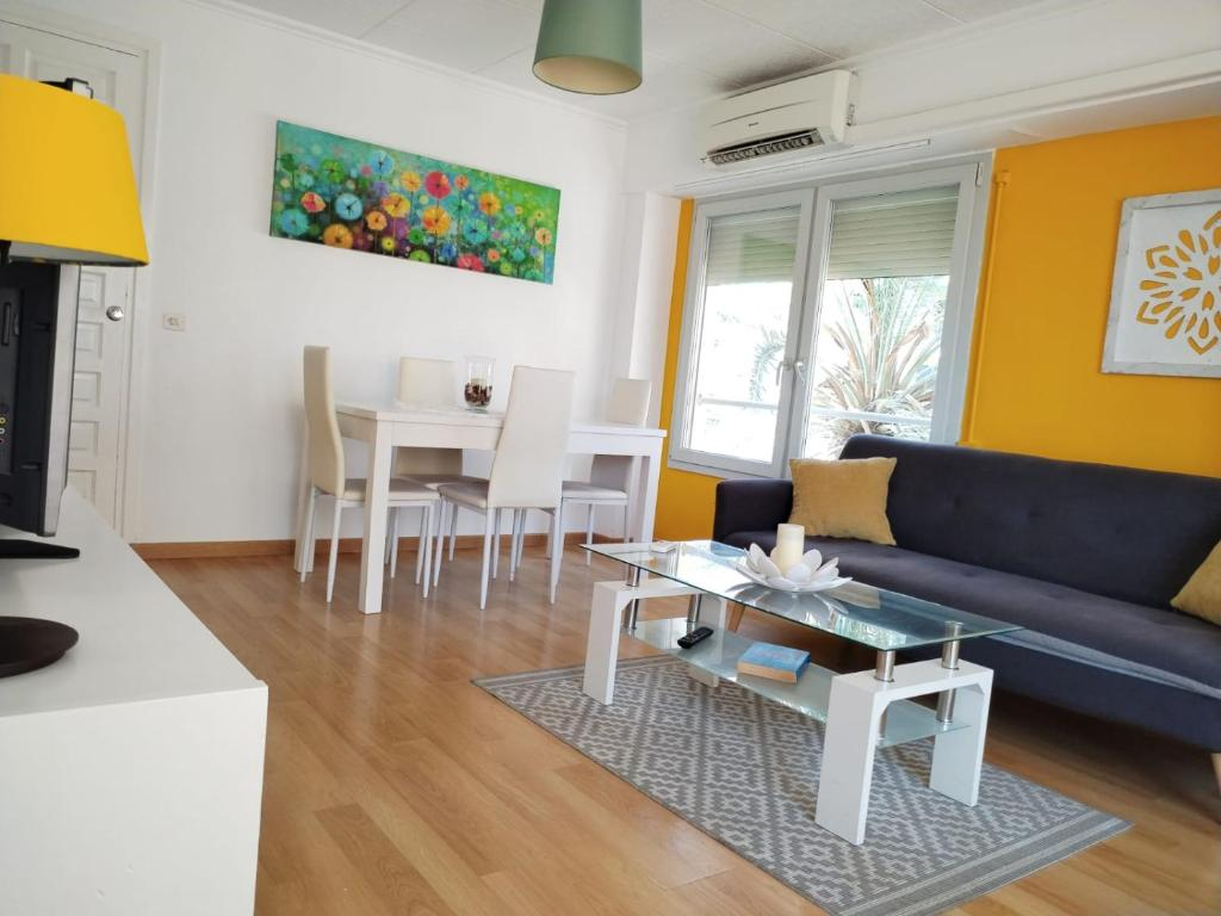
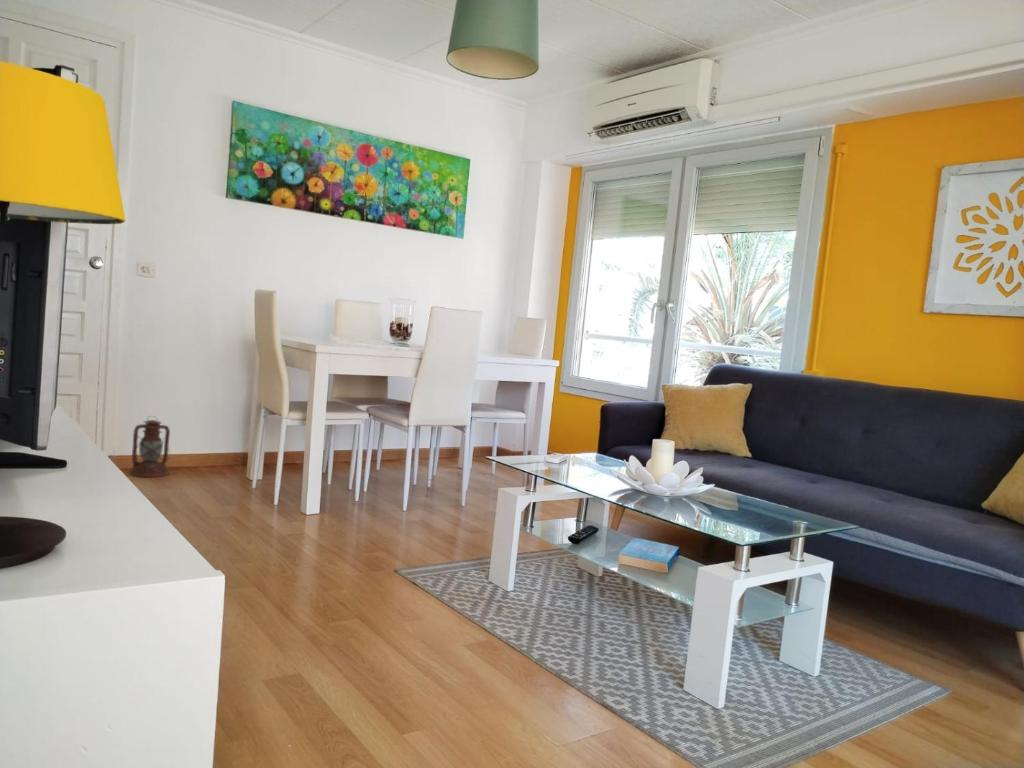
+ lantern (151, 445)
